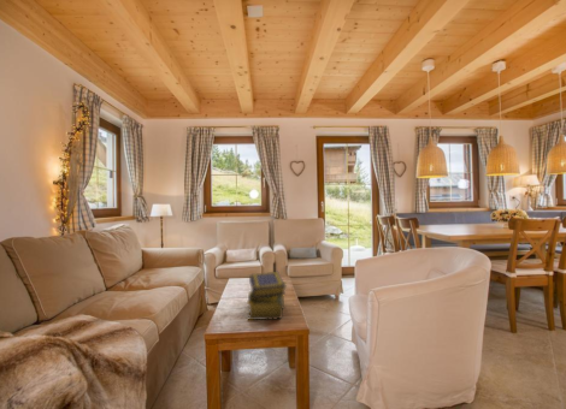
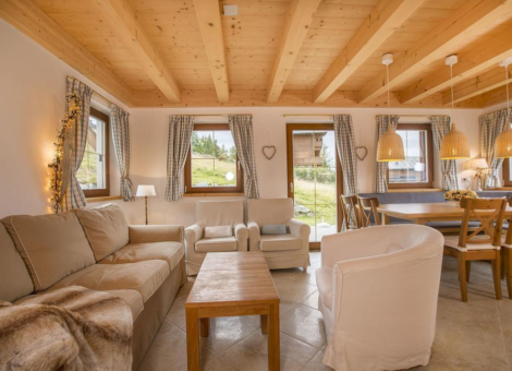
- stack of books (267, 294)
